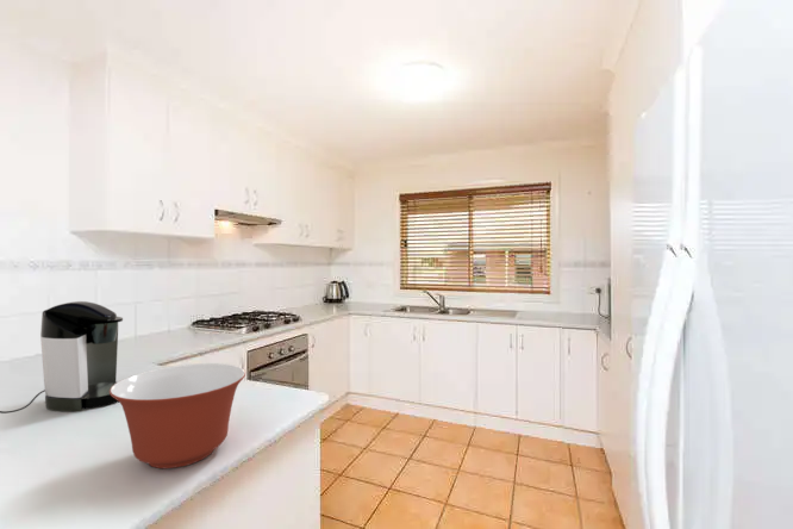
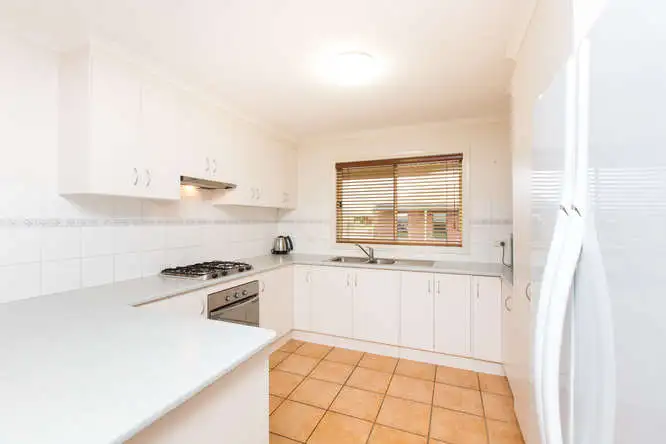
- mixing bowl (182, 415)
- coffee maker (69, 355)
